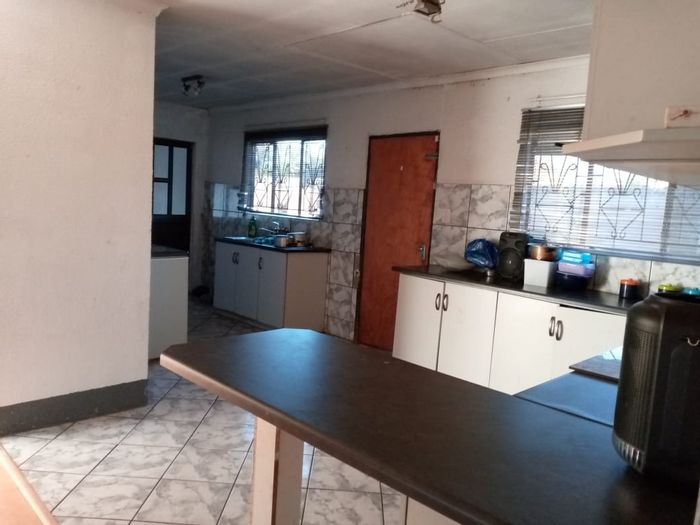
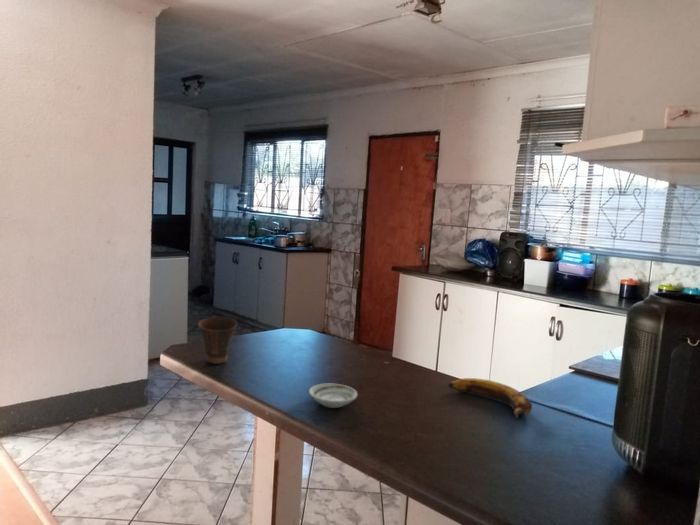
+ cup (217, 341)
+ saucer (332, 397)
+ banana (491, 395)
